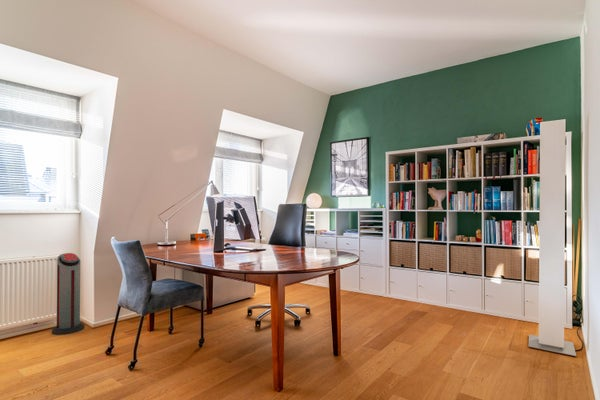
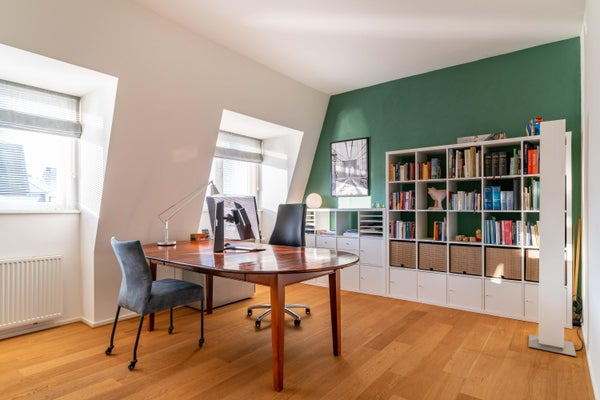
- air purifier (68, 291)
